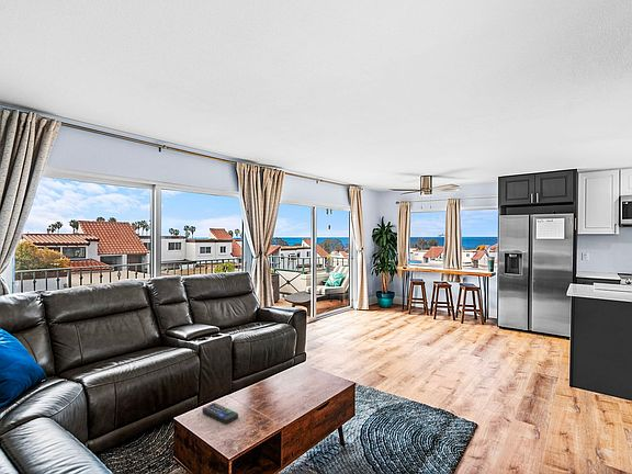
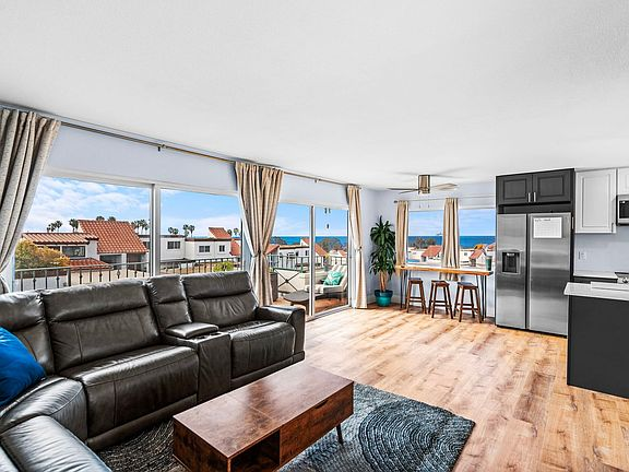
- remote control (219, 413)
